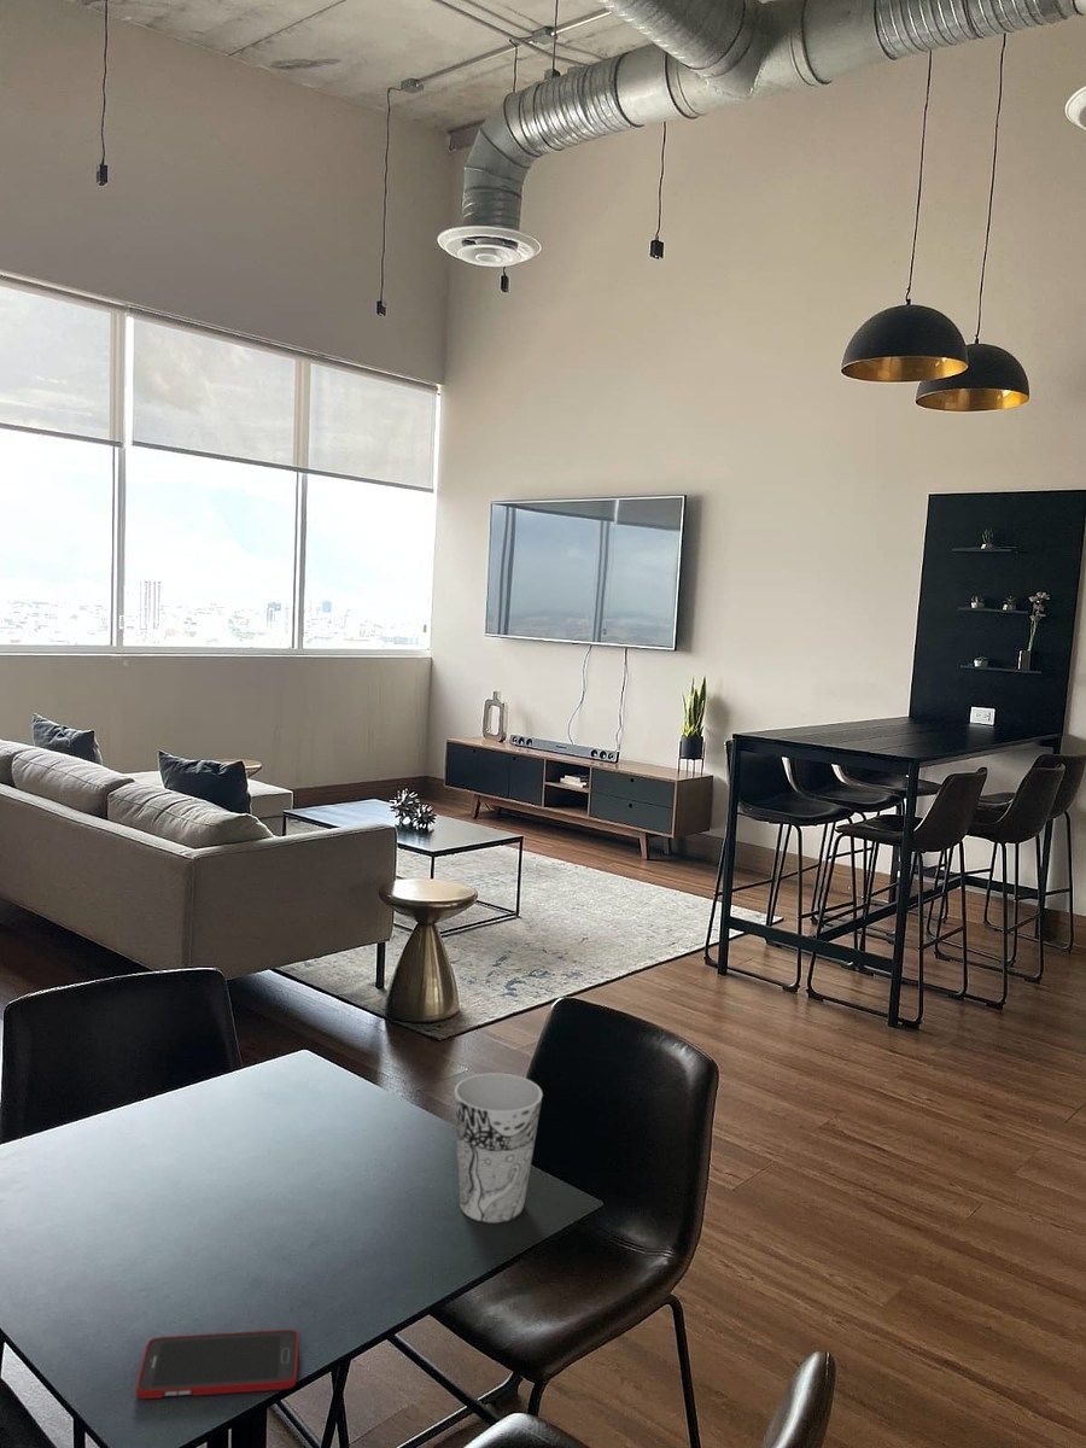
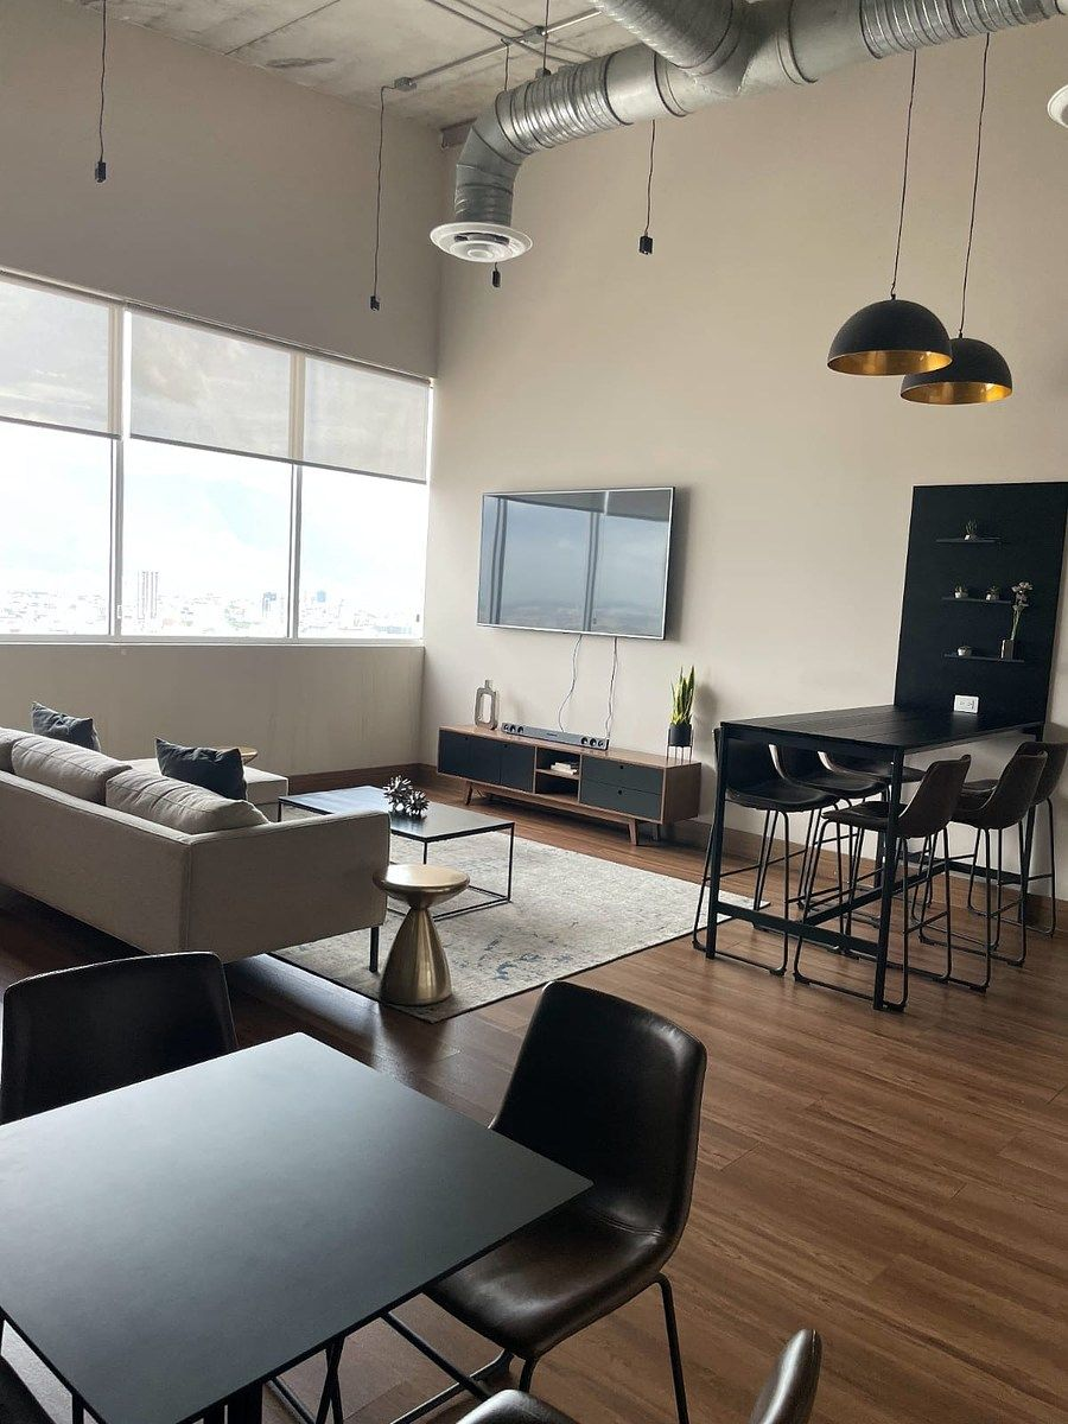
- cell phone (220, 1362)
- cup (495, 1149)
